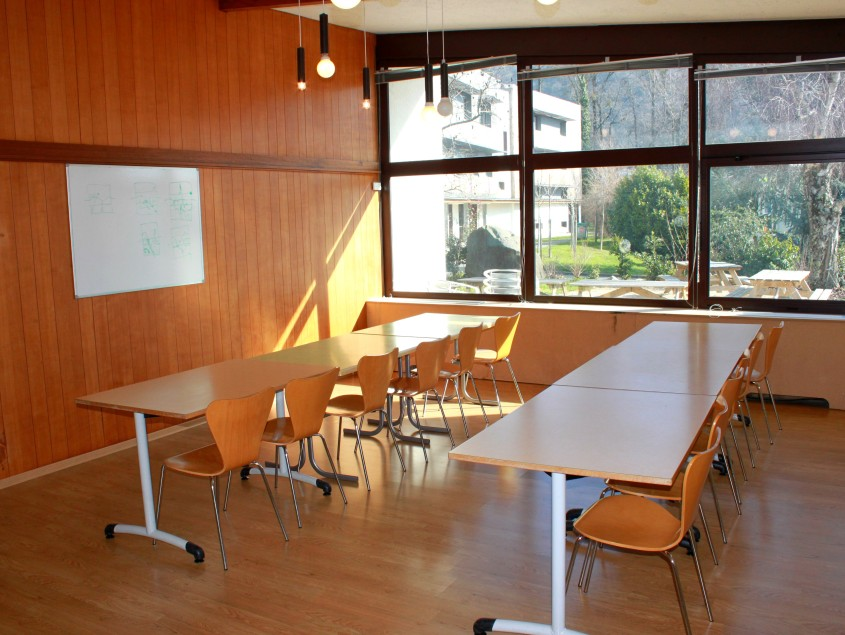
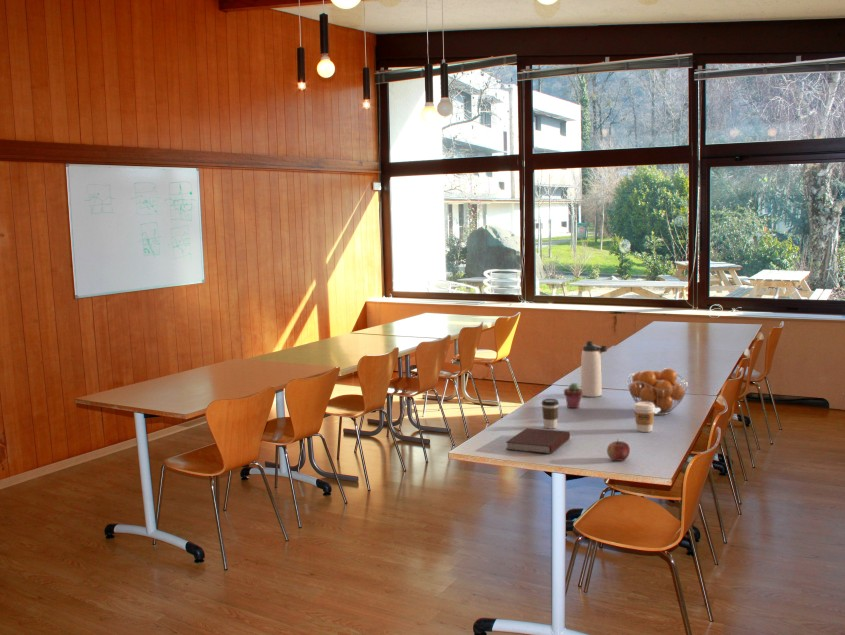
+ apple (618, 449)
+ coffee cup (550, 413)
+ fruit basket (657, 390)
+ notebook (538, 440)
+ thermos bottle (594, 368)
+ potted succulent (573, 394)
+ coffee cup (644, 416)
